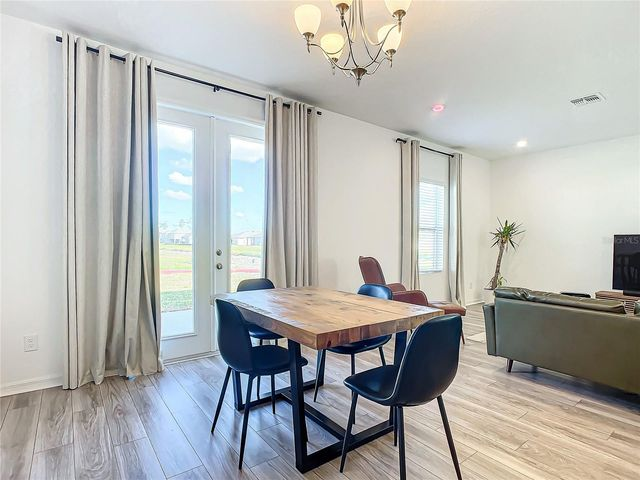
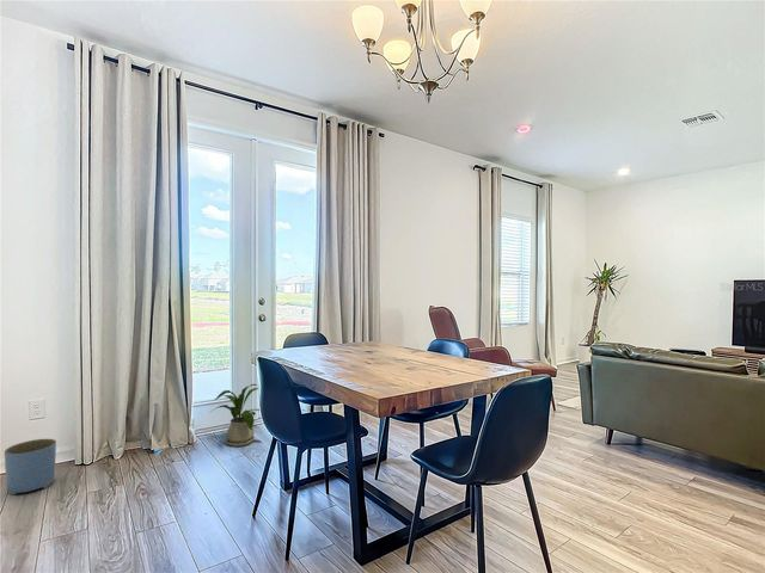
+ house plant (239, 409)
+ planter (31, 466)
